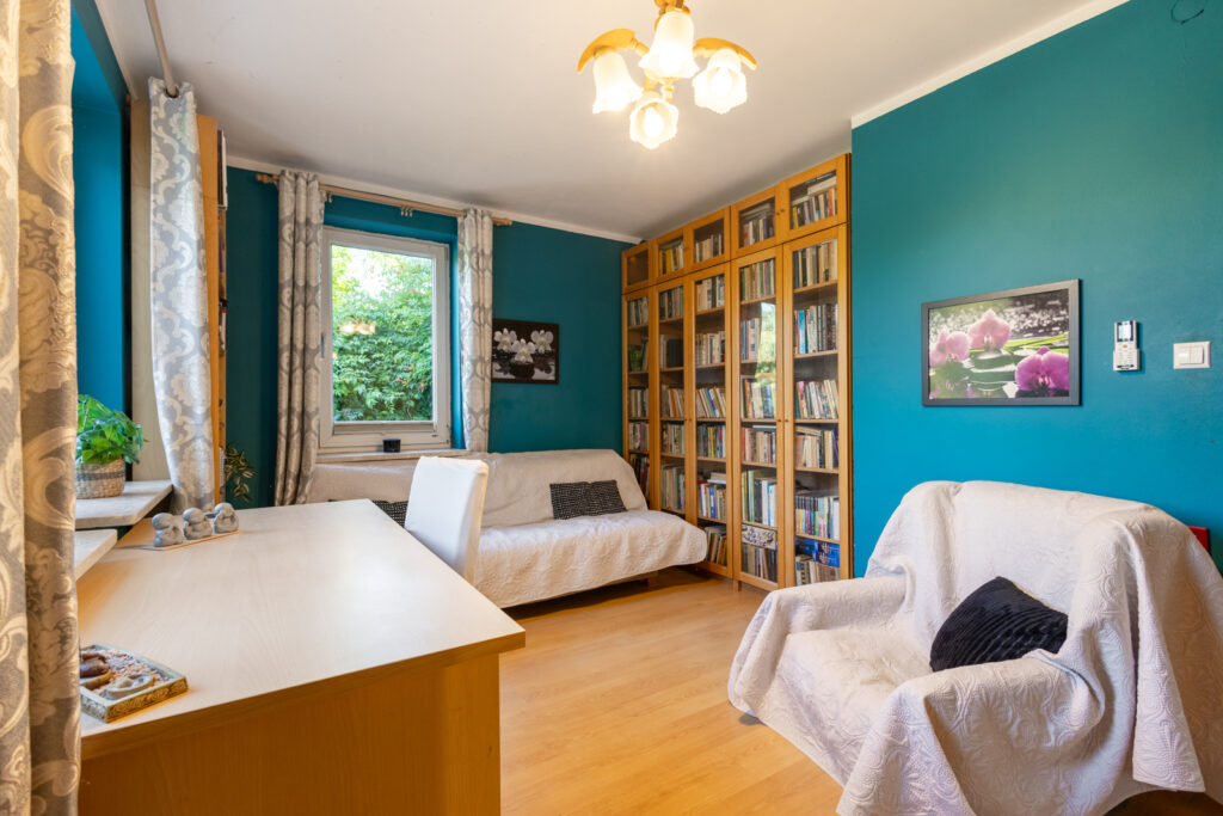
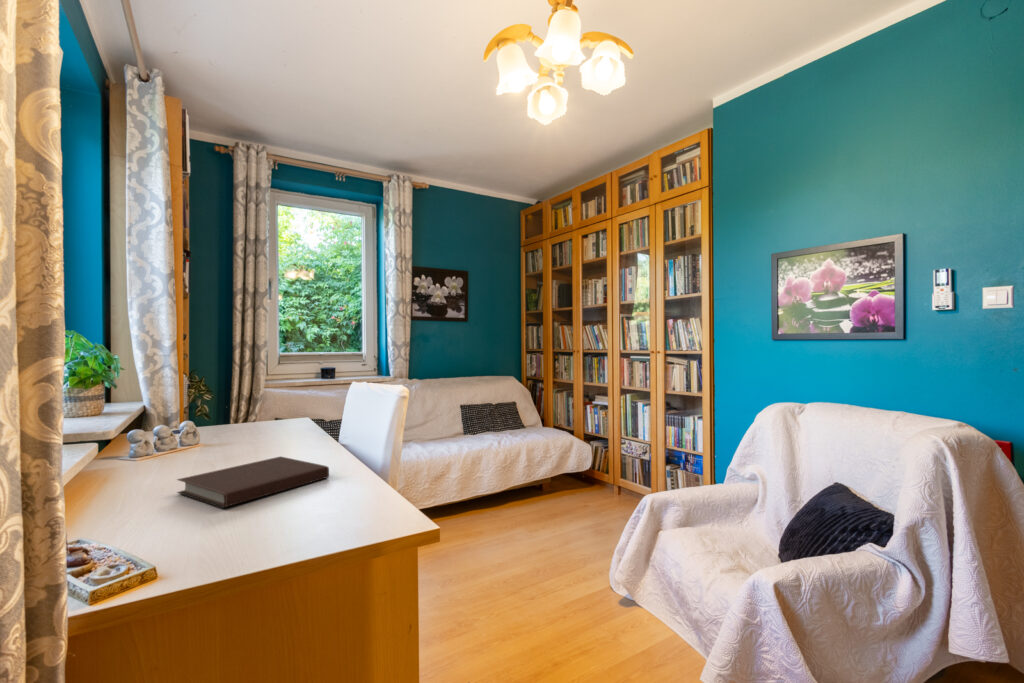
+ notebook (256, 478)
